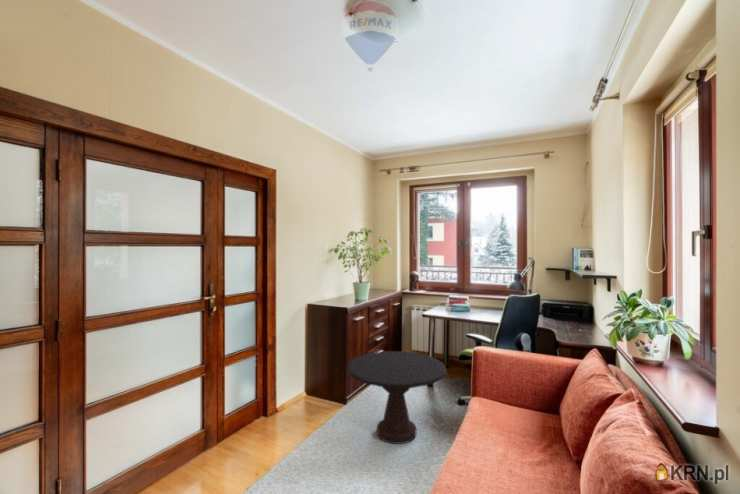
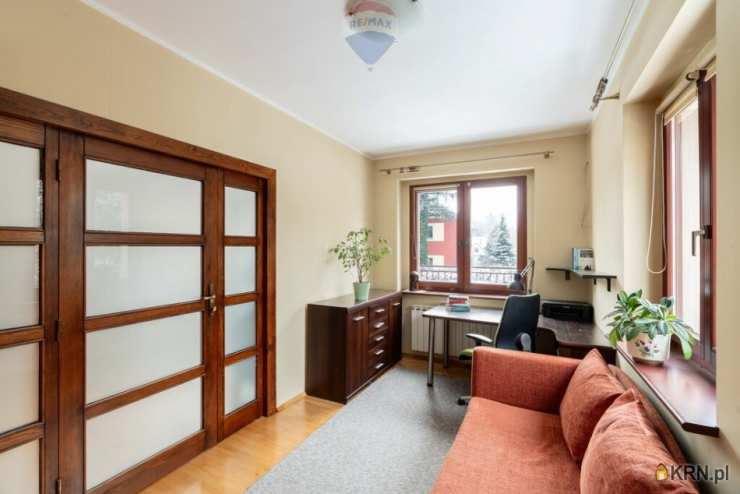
- side table (396, 399)
